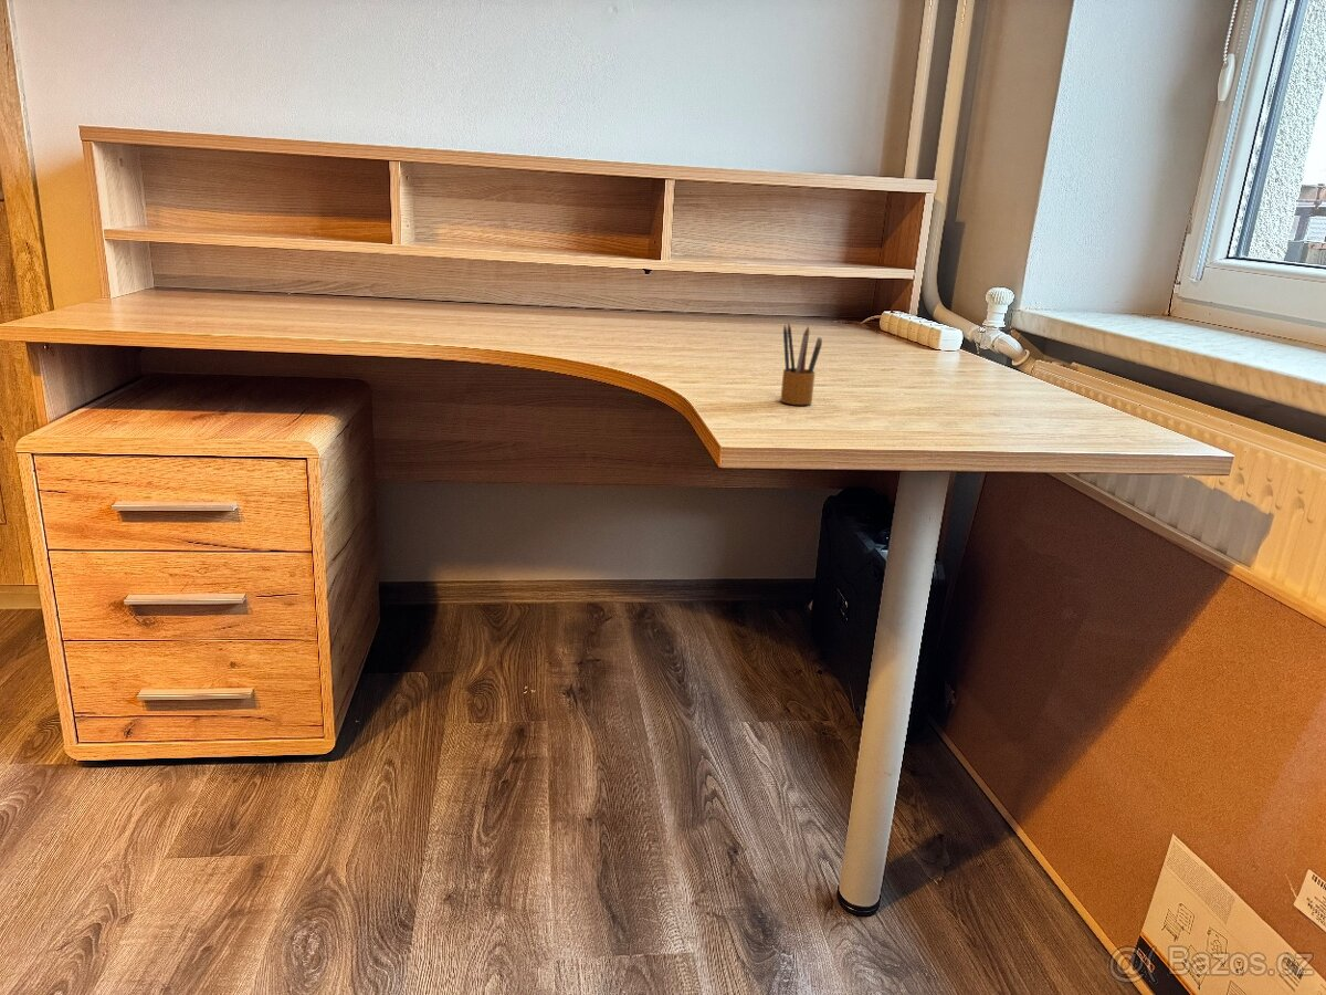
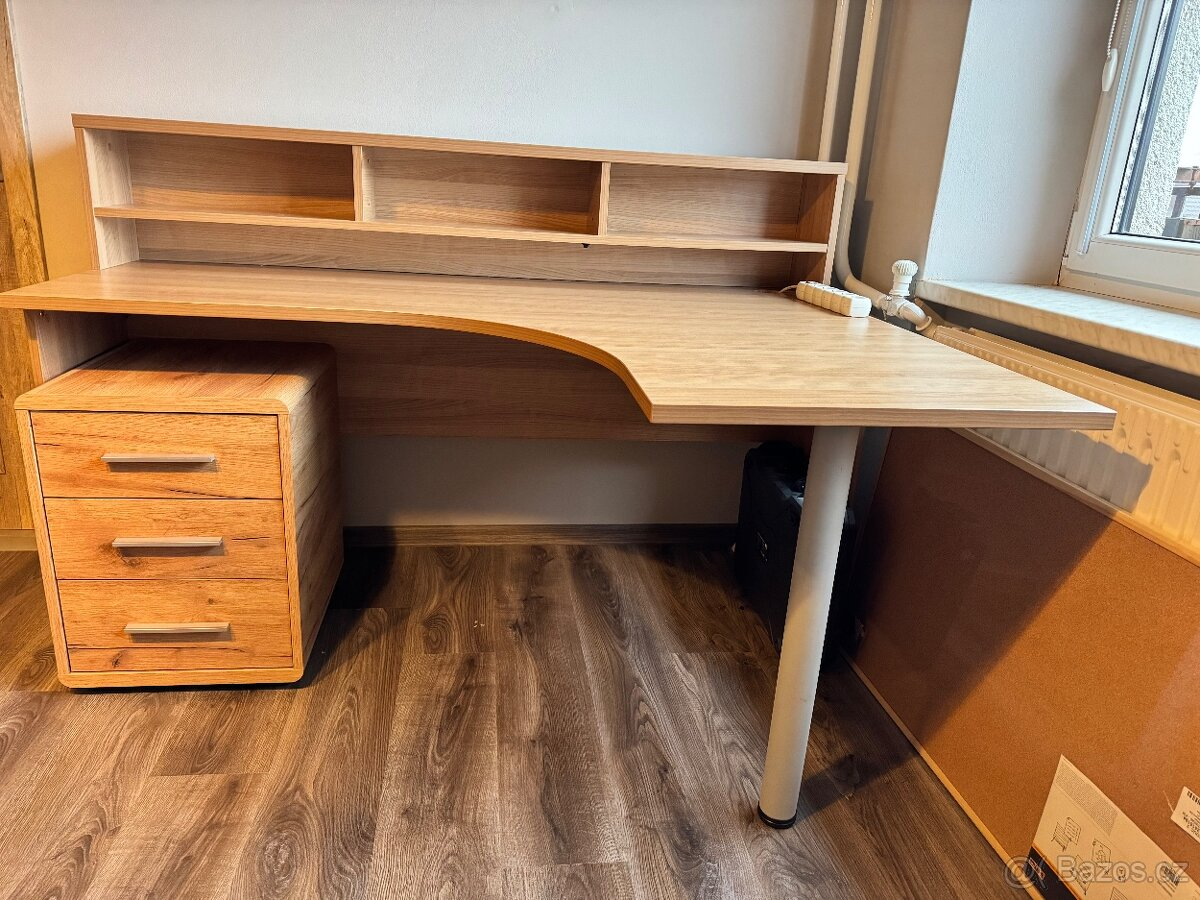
- pencil box (798, 363)
